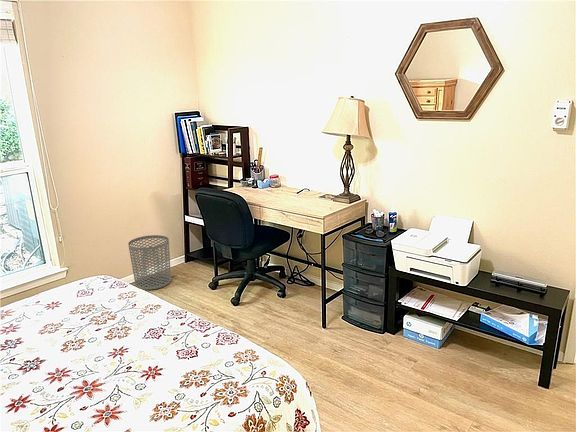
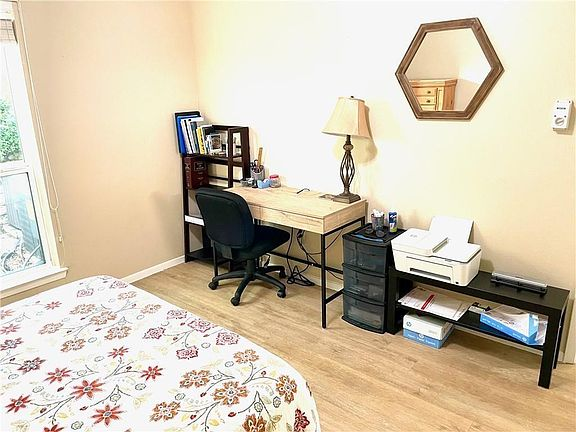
- waste bin (151, 262)
